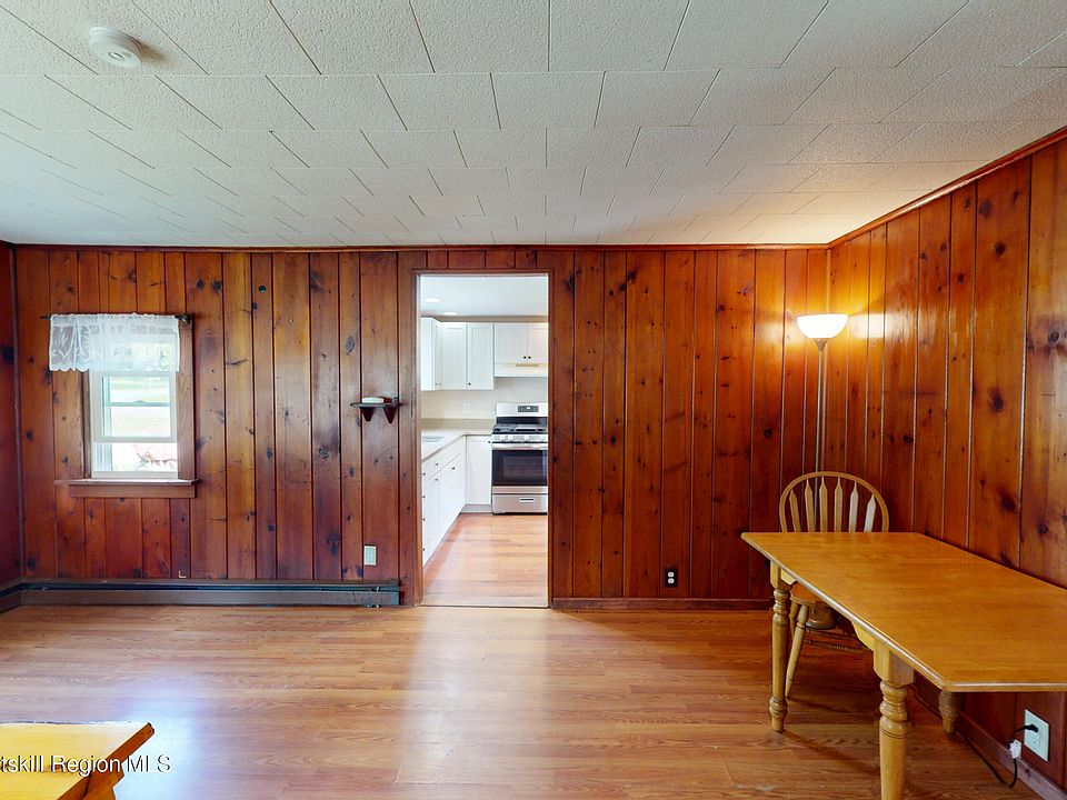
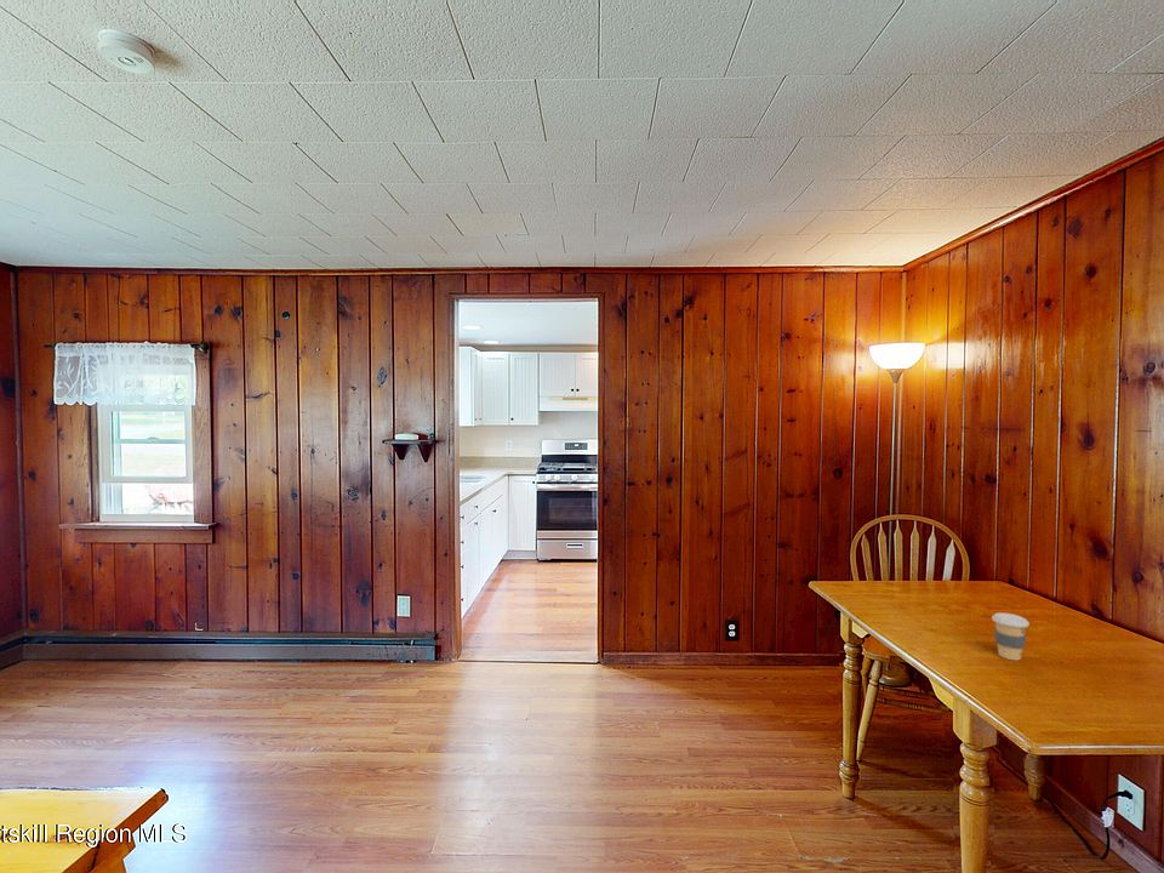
+ coffee cup (1009, 637)
